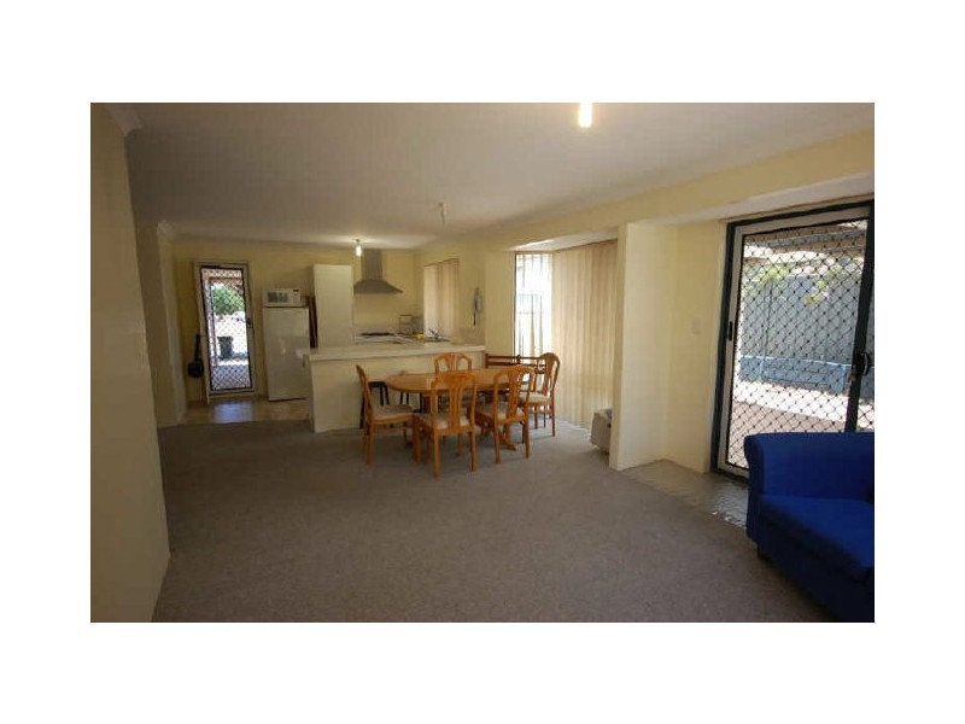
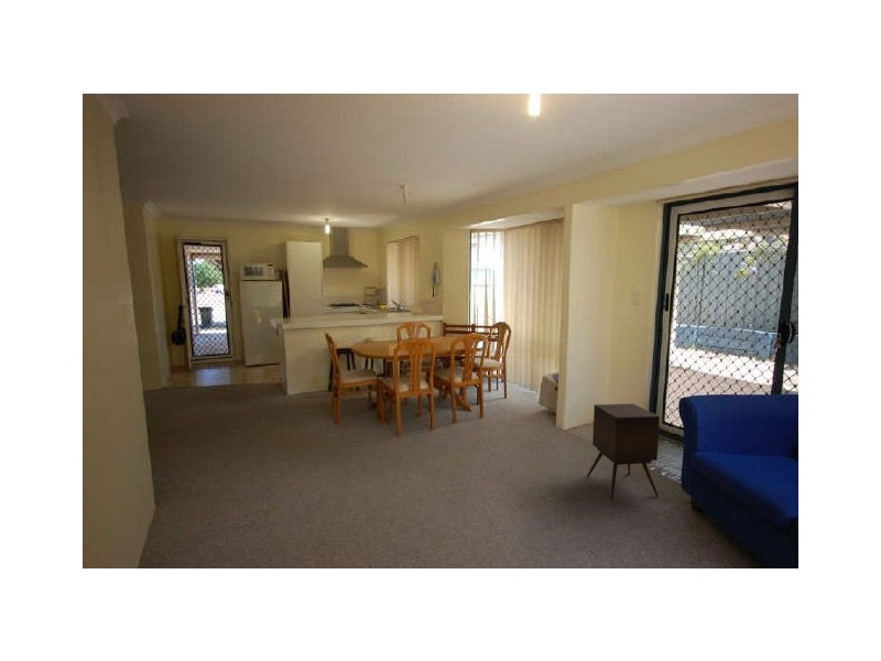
+ side table (622, 448)
